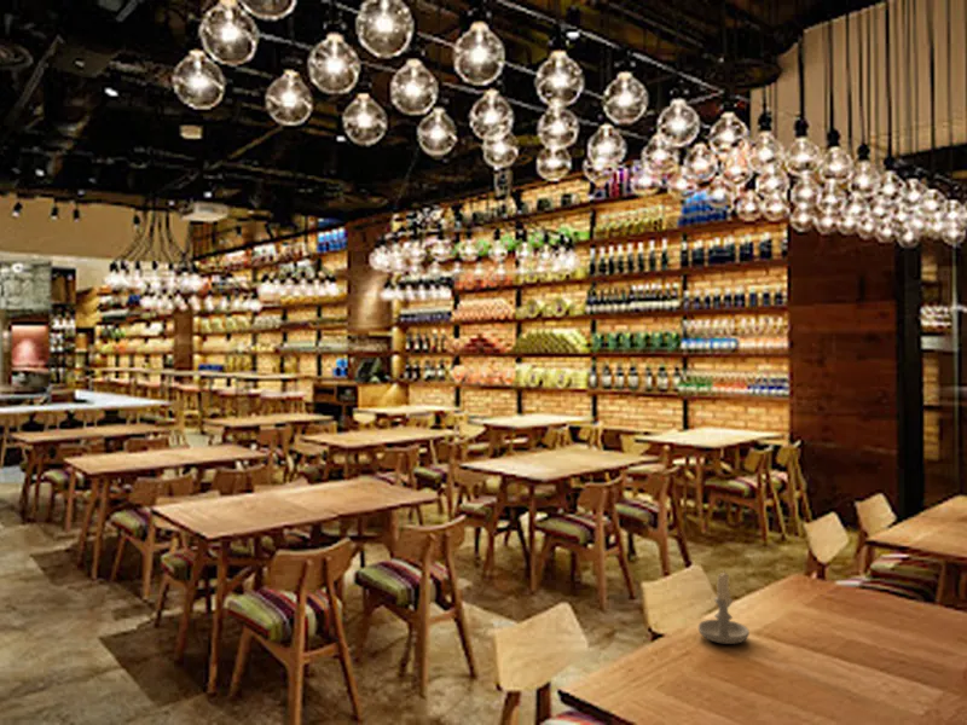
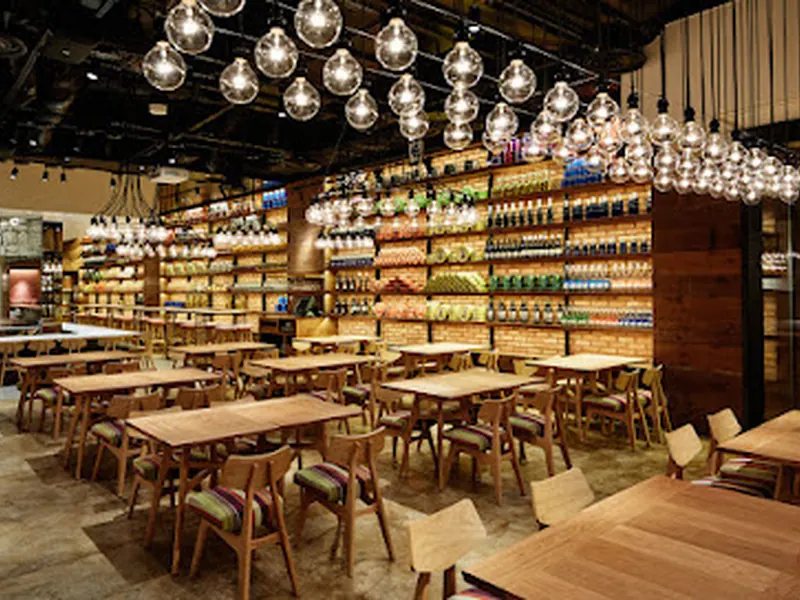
- candle (723, 604)
